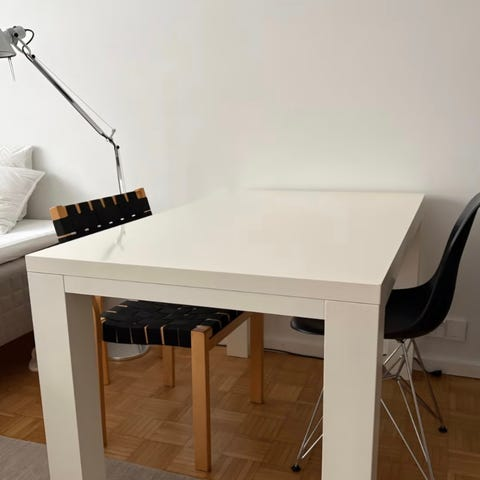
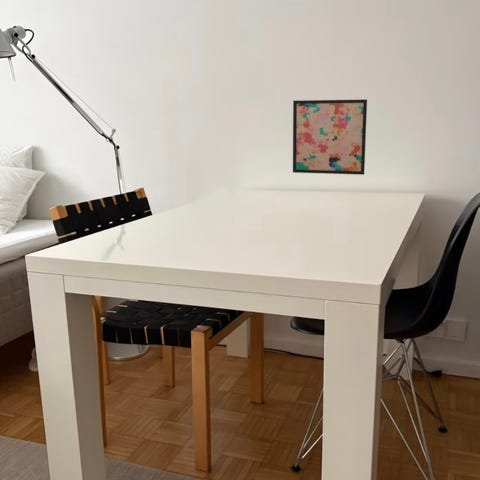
+ wall art (328, 137)
